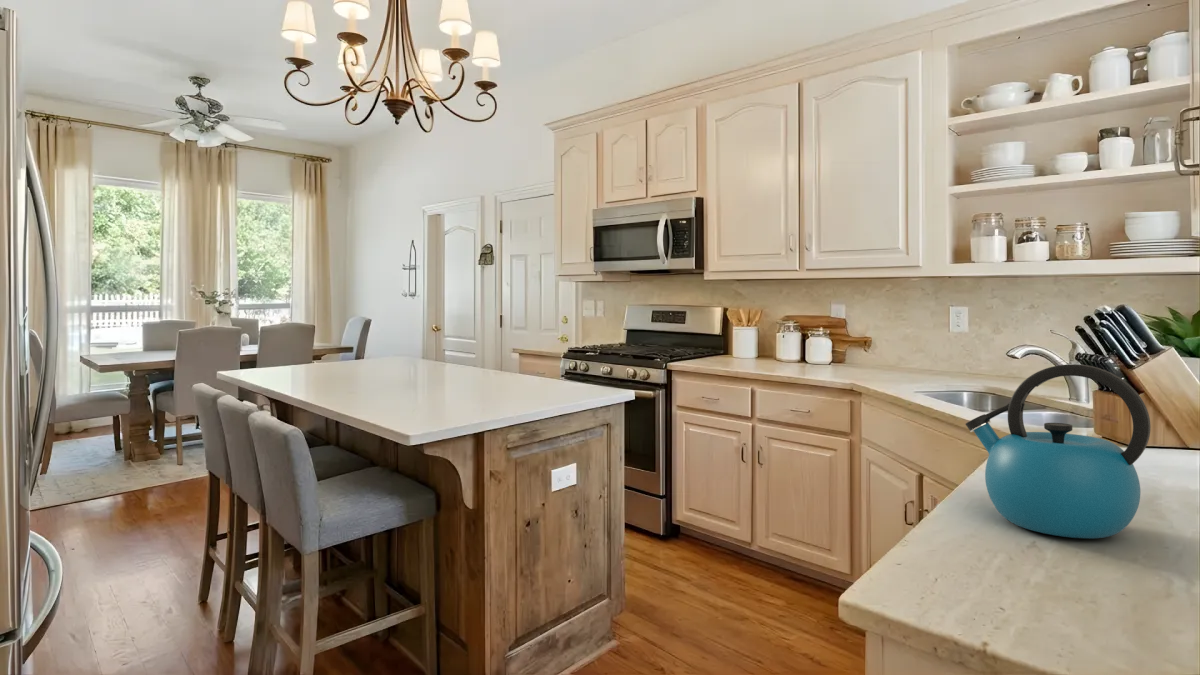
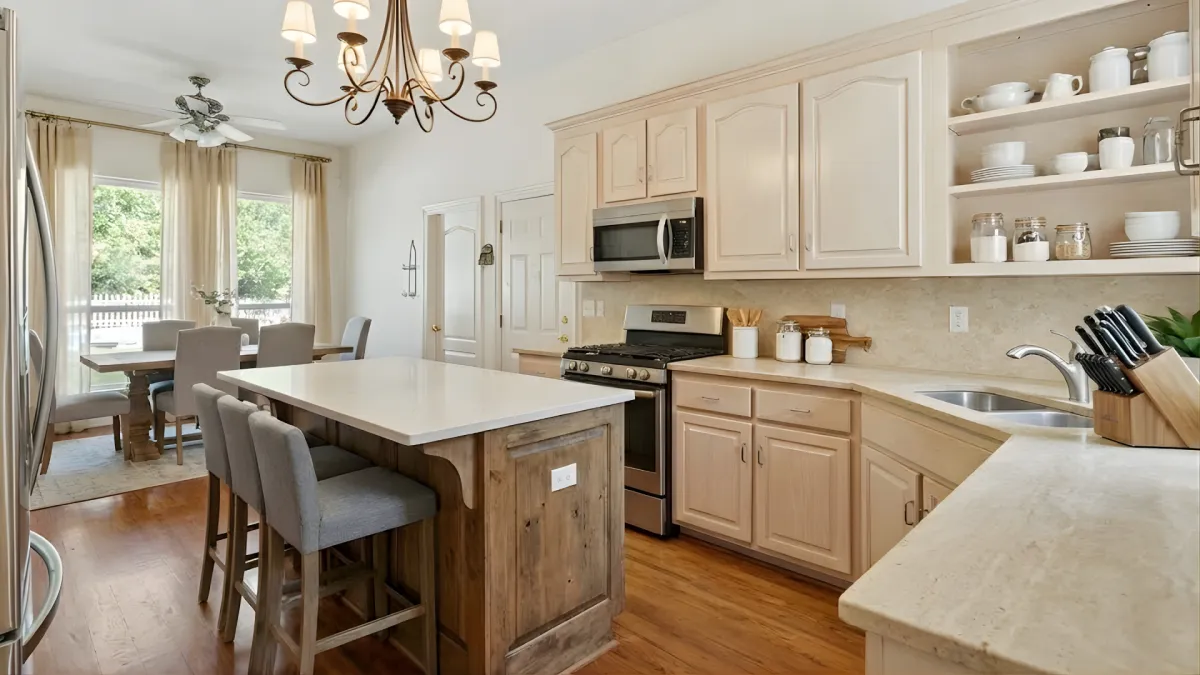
- kettle (1049, 444)
